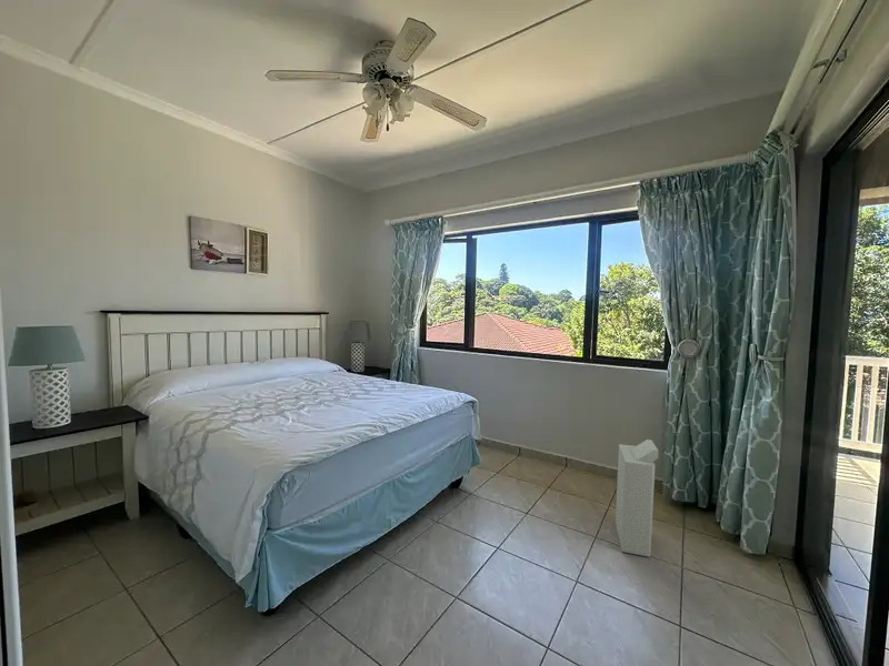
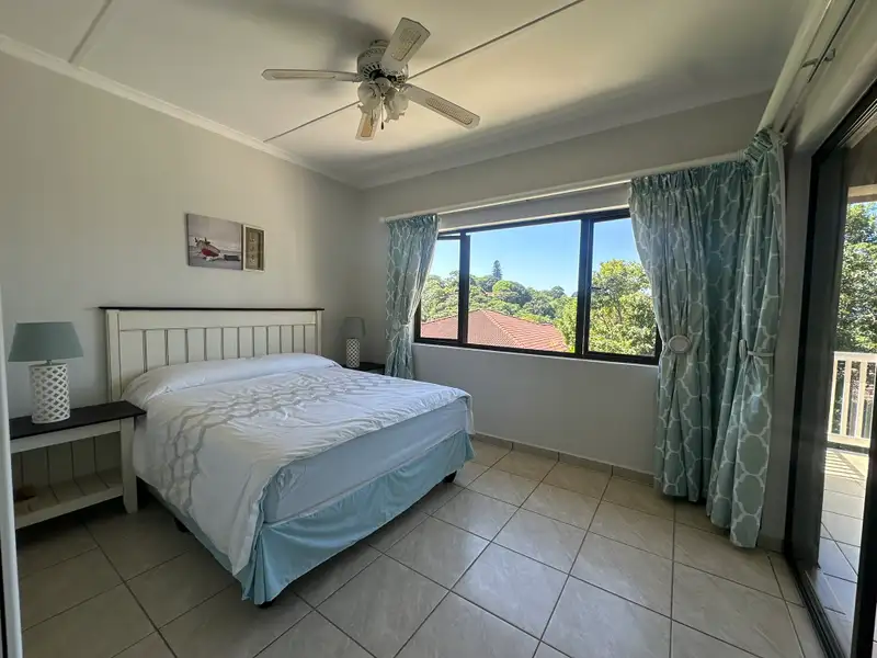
- air purifier (636, 491)
